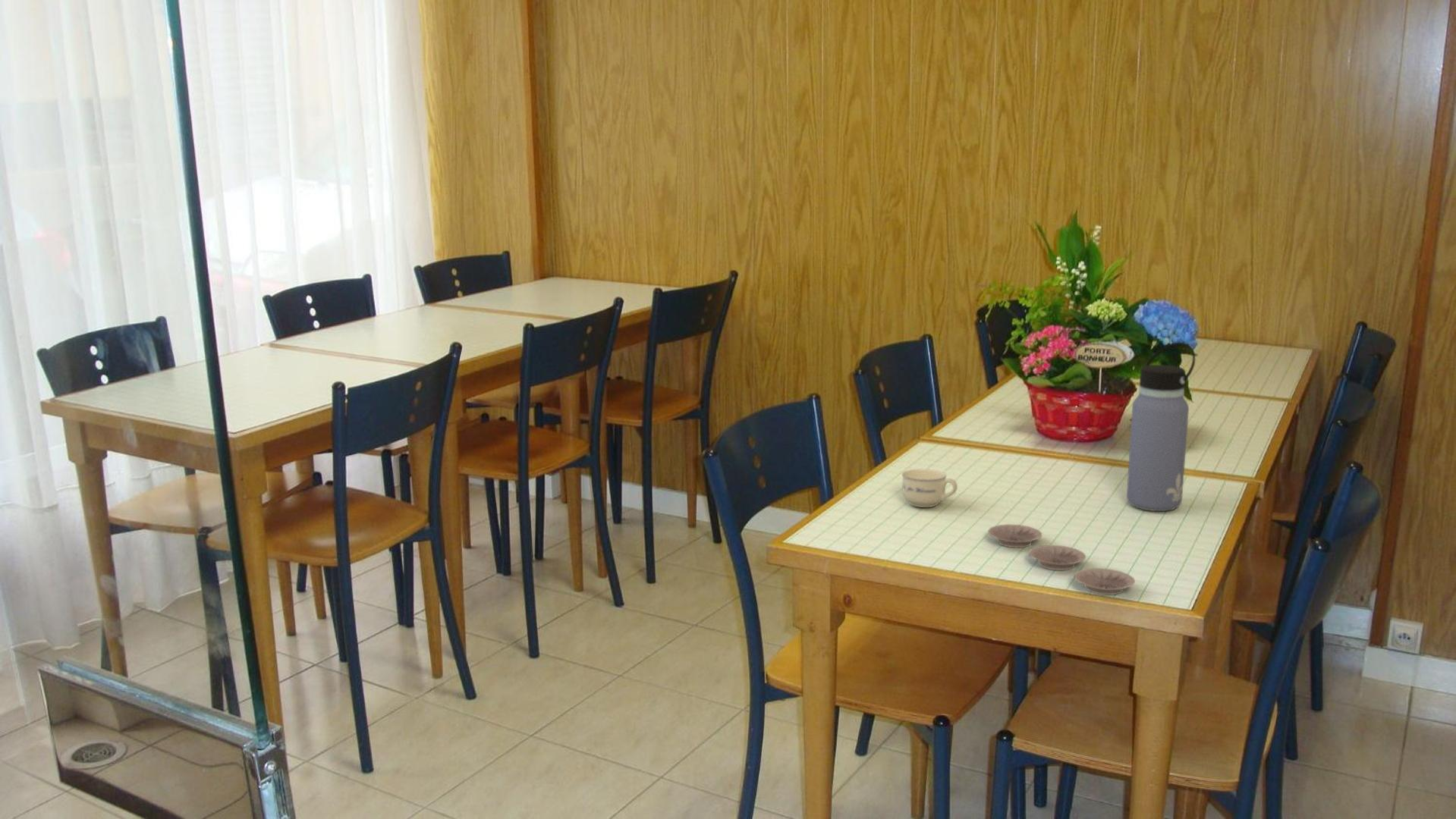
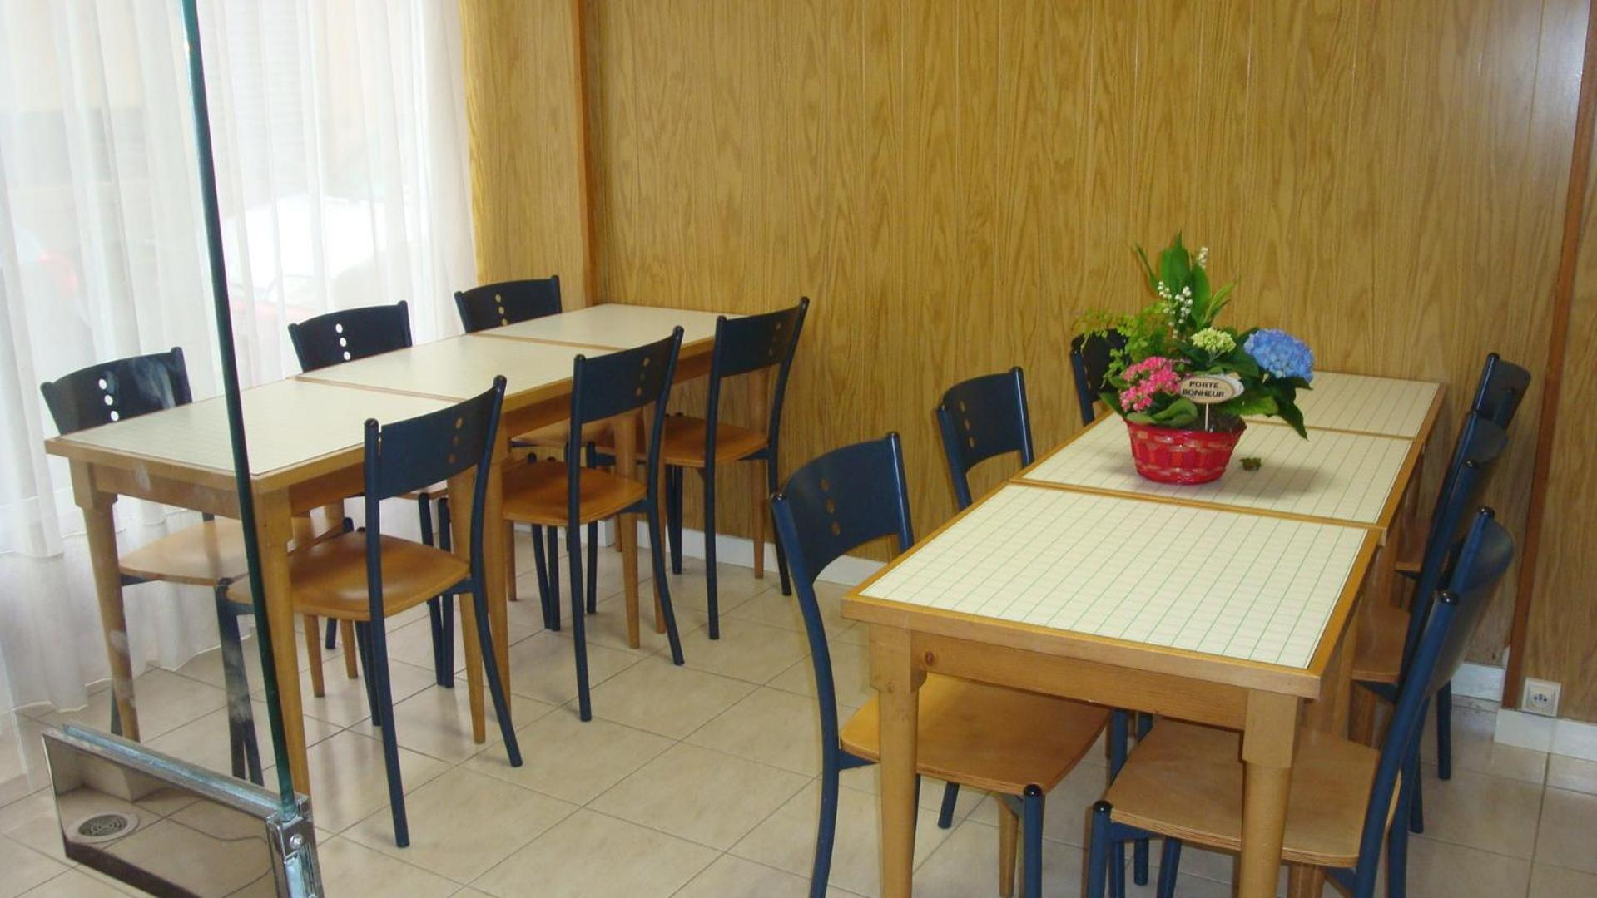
- water bottle (1160, 426)
- cup (929, 490)
- plate (1056, 559)
